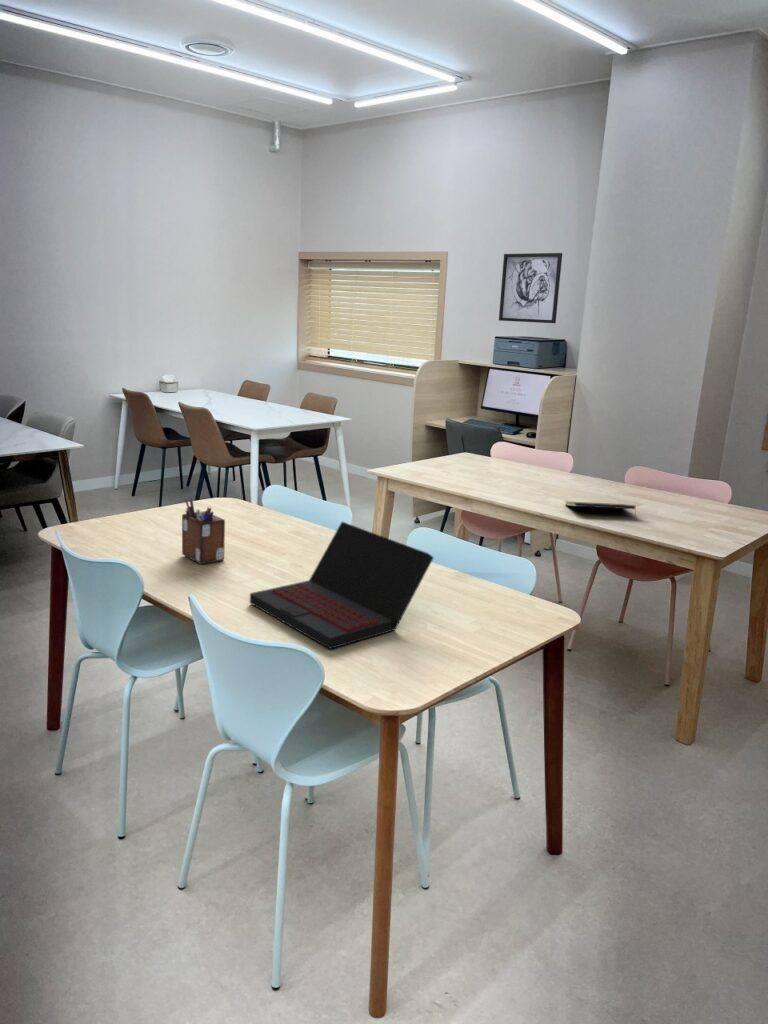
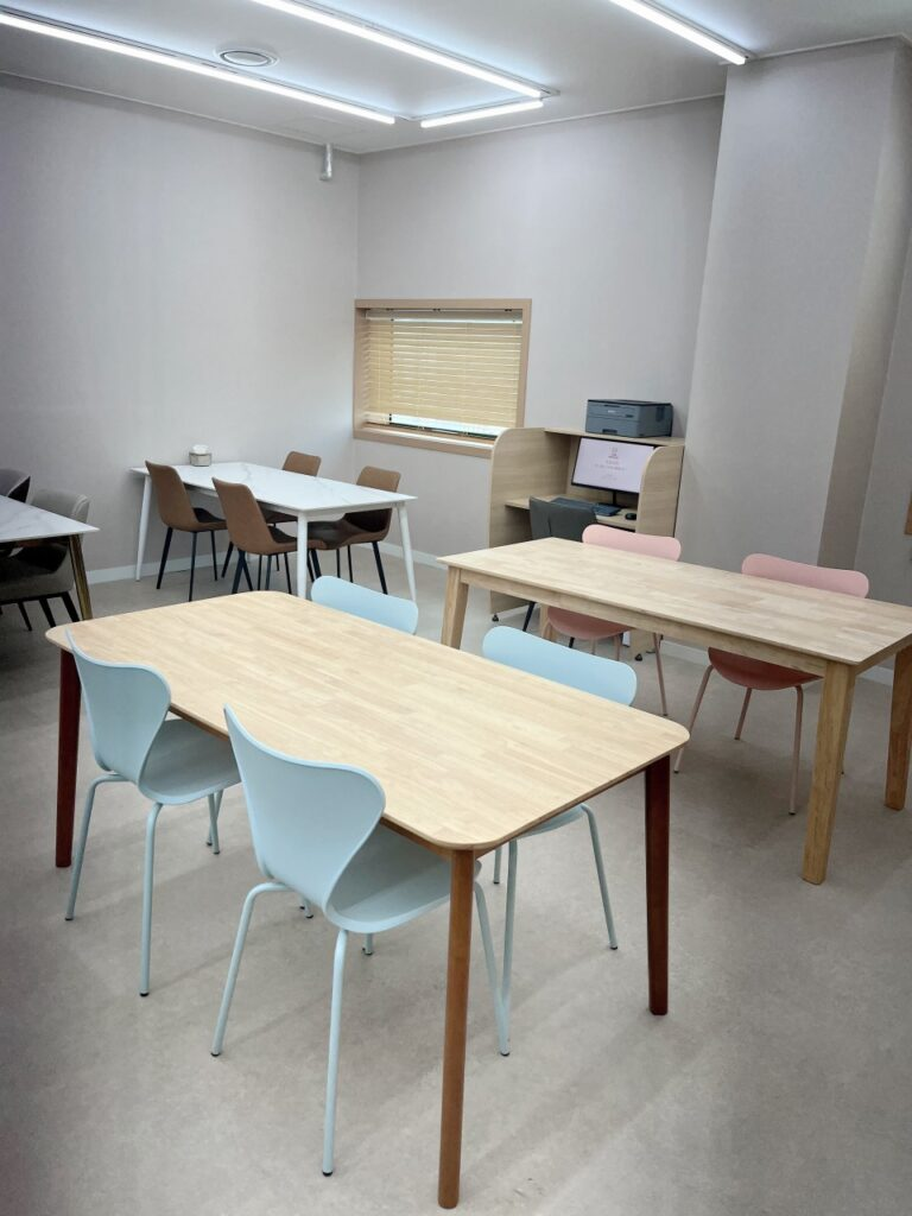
- desk organizer (203, 529)
- wall art (529, 288)
- notepad (599, 505)
- laptop (339, 578)
